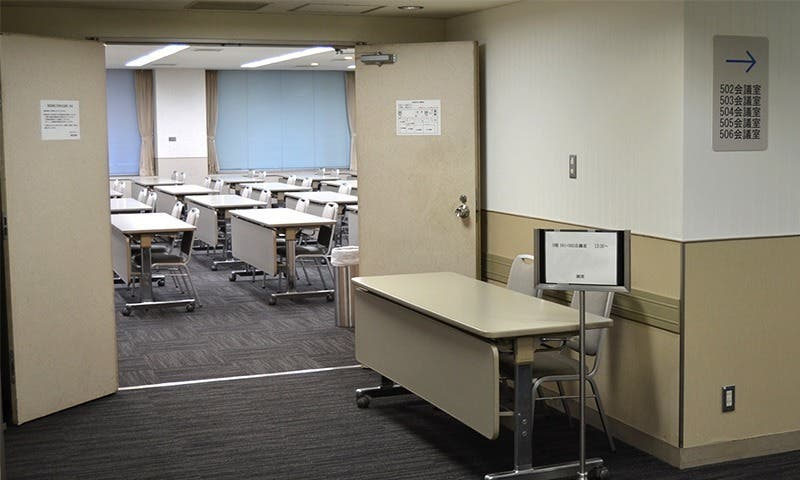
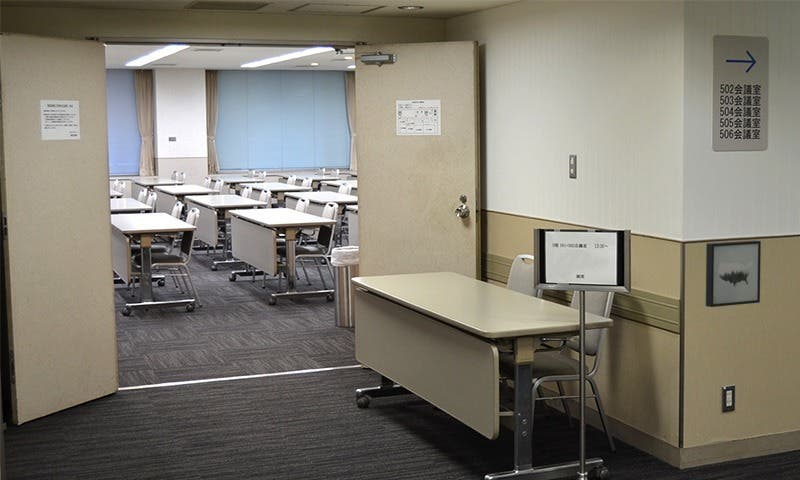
+ wall art (733, 273)
